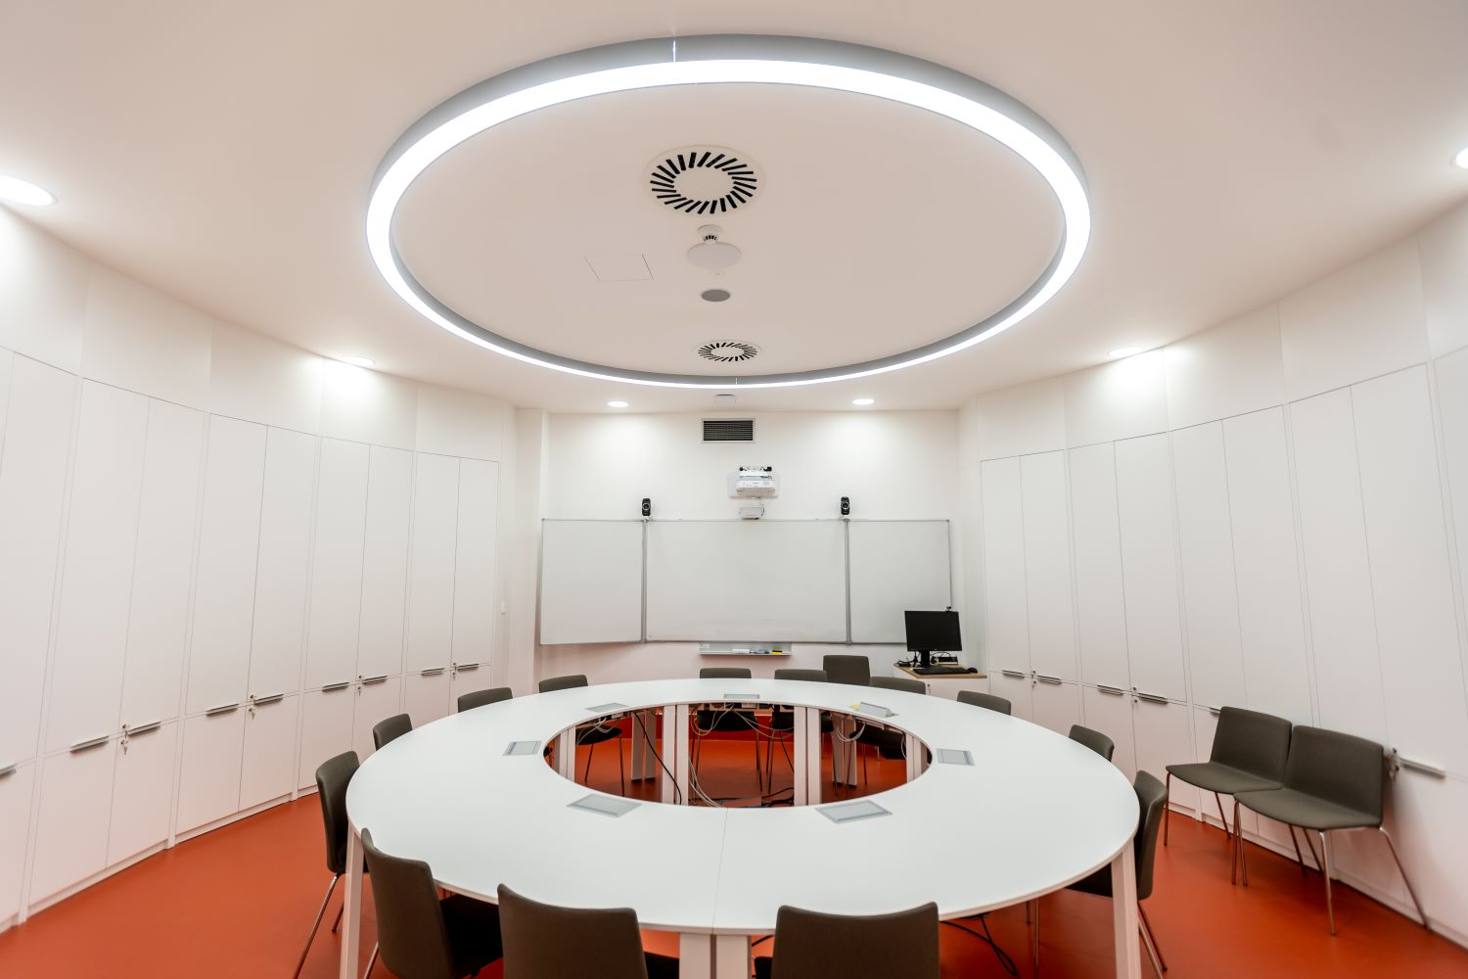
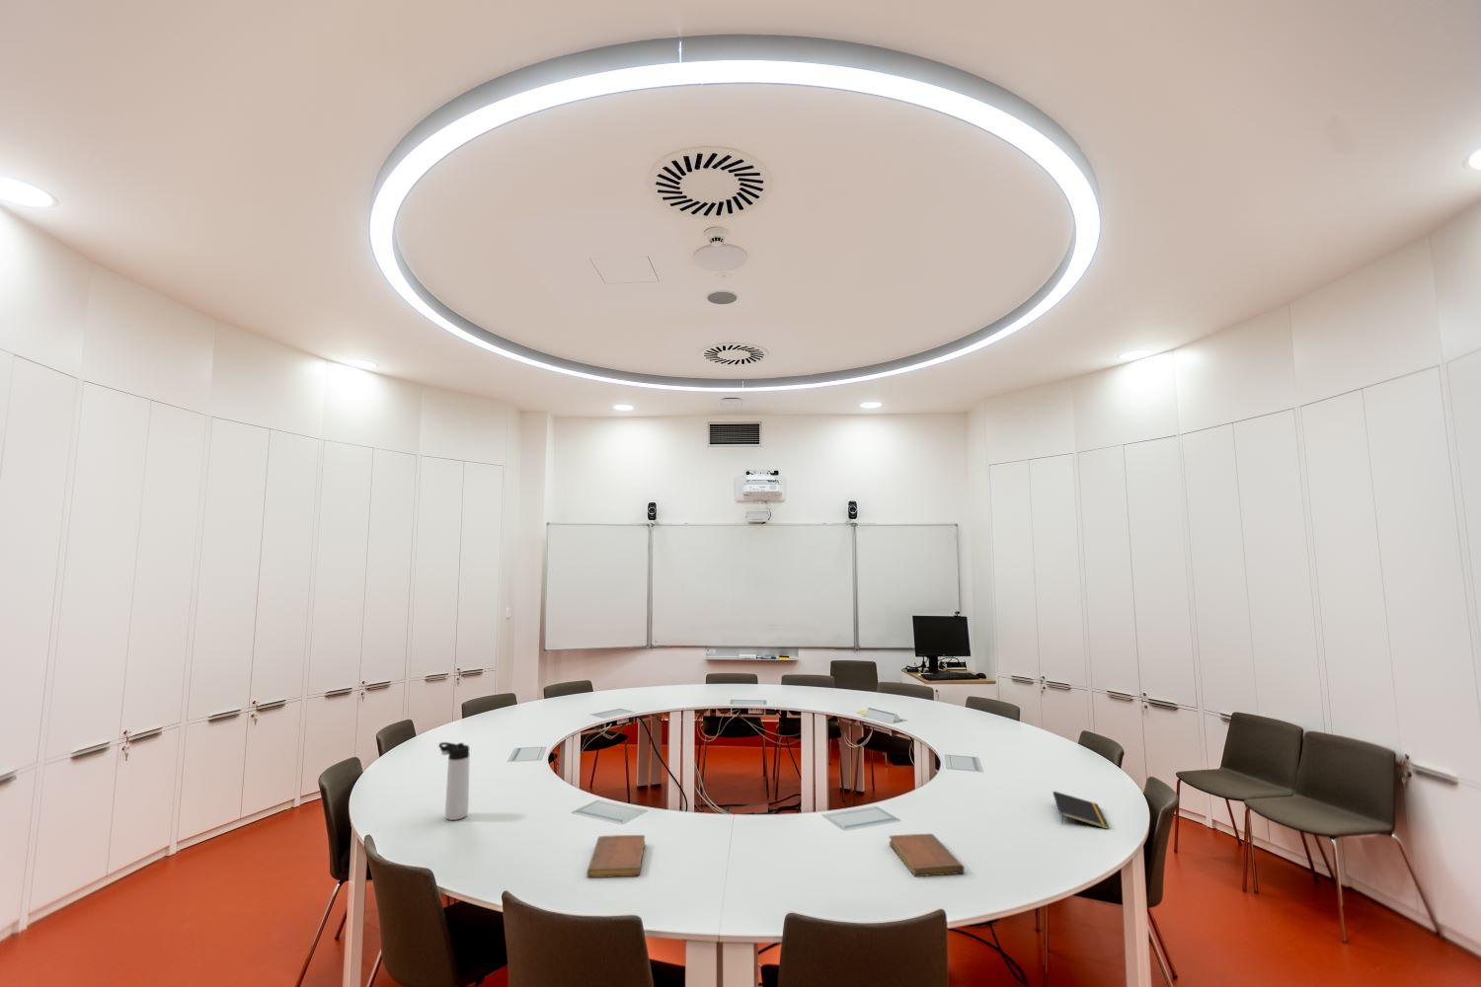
+ notepad (1079, 809)
+ notebook (925, 853)
+ thermos bottle (453, 780)
+ notebook (617, 855)
